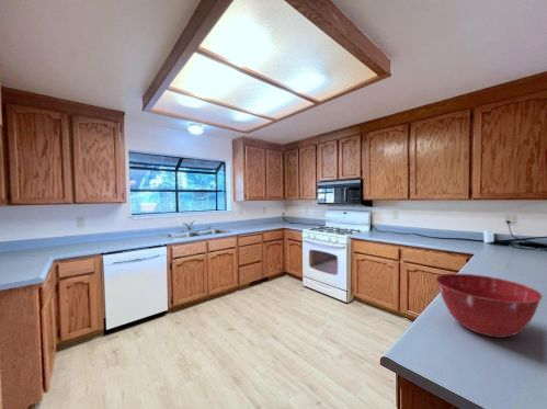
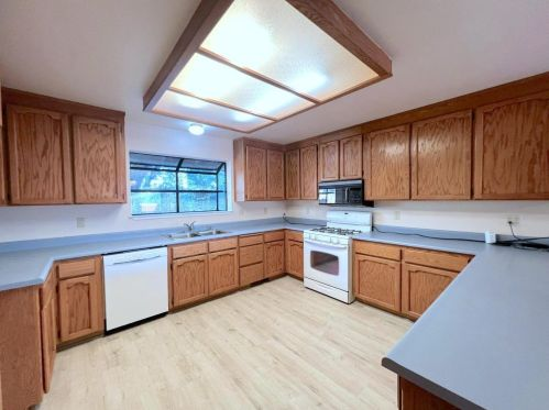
- mixing bowl (482, 305)
